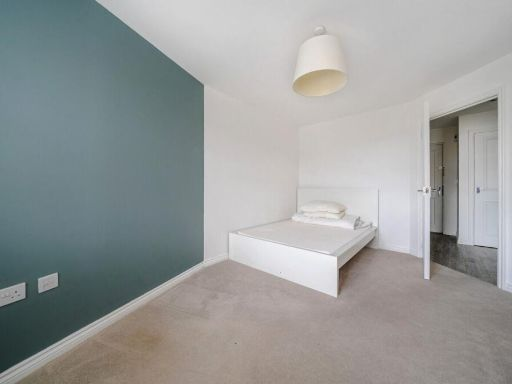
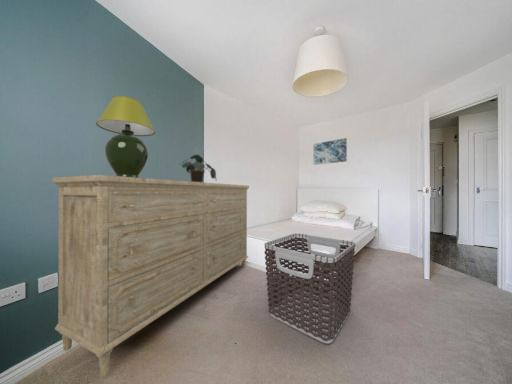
+ dresser (186, 239)
+ clothes hamper (310, 277)
+ wall art (329, 152)
+ potted plant (198, 169)
+ table lamp (127, 140)
